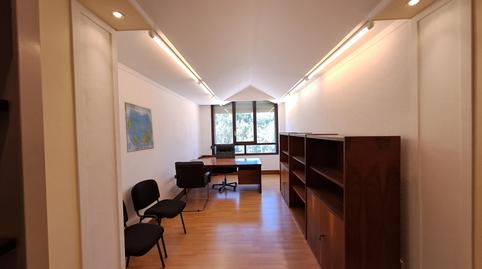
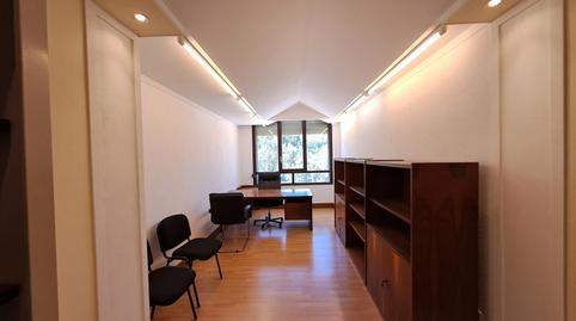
- world map (140, 128)
